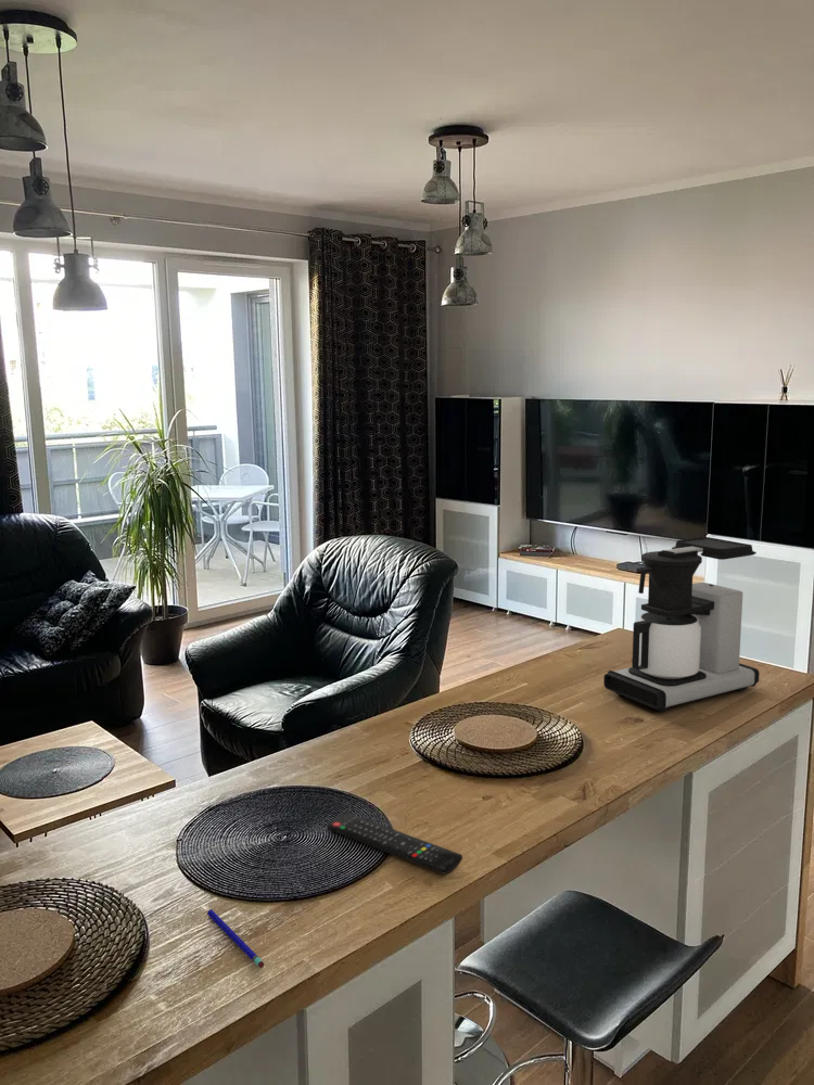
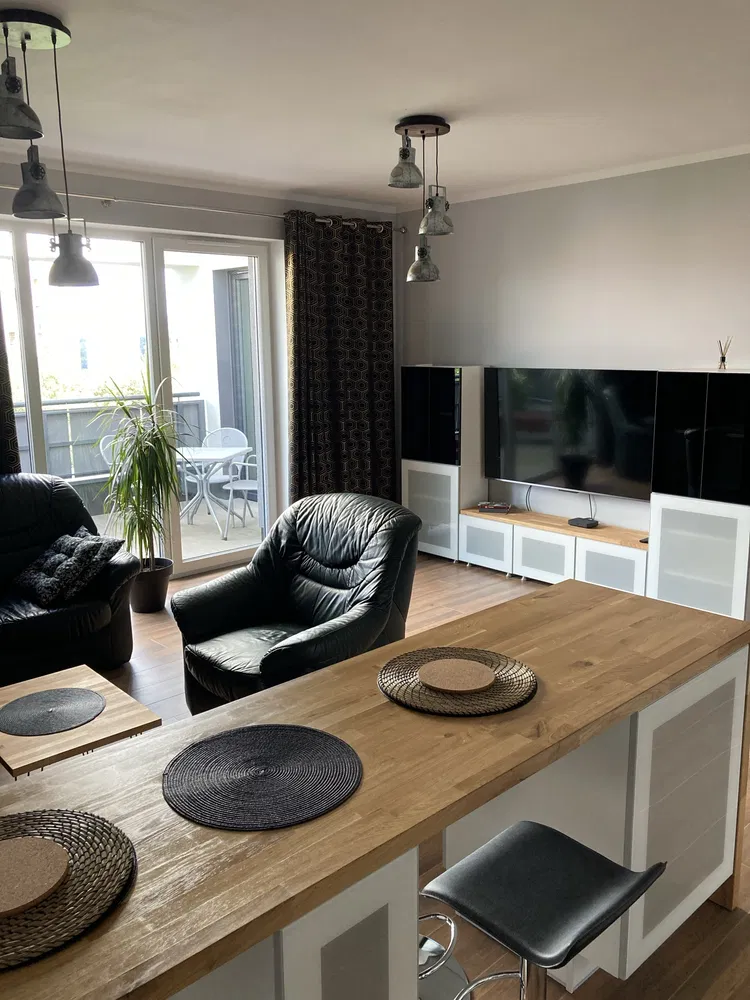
- remote control (391, 842)
- coffee maker (684, 620)
- pen (234, 937)
